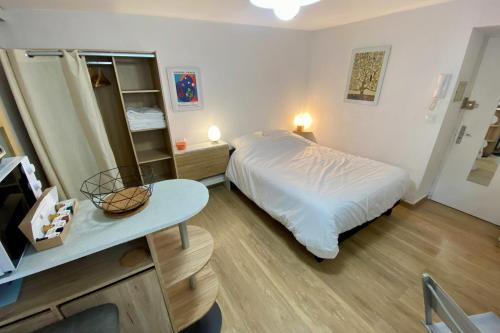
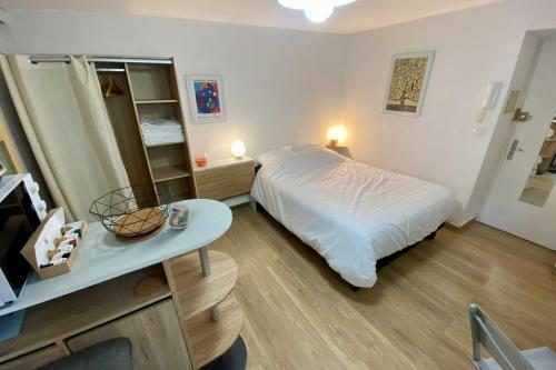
+ mug (178, 214)
